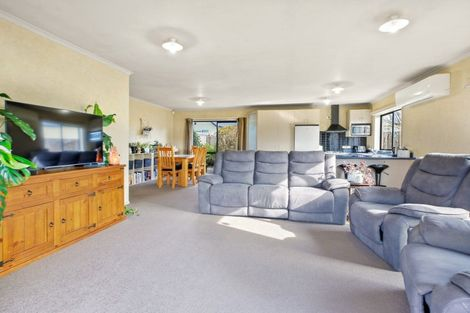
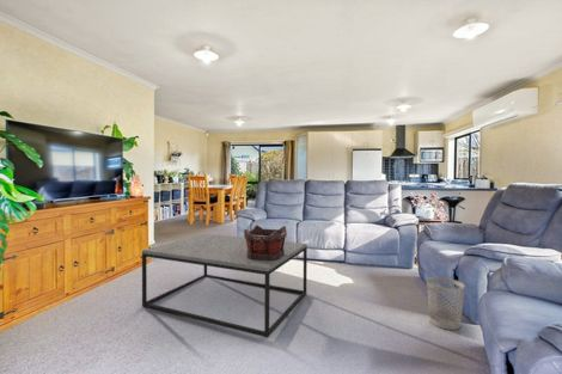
+ decorative container (265, 241)
+ wastebasket (445, 302)
+ coffee table (231, 269)
